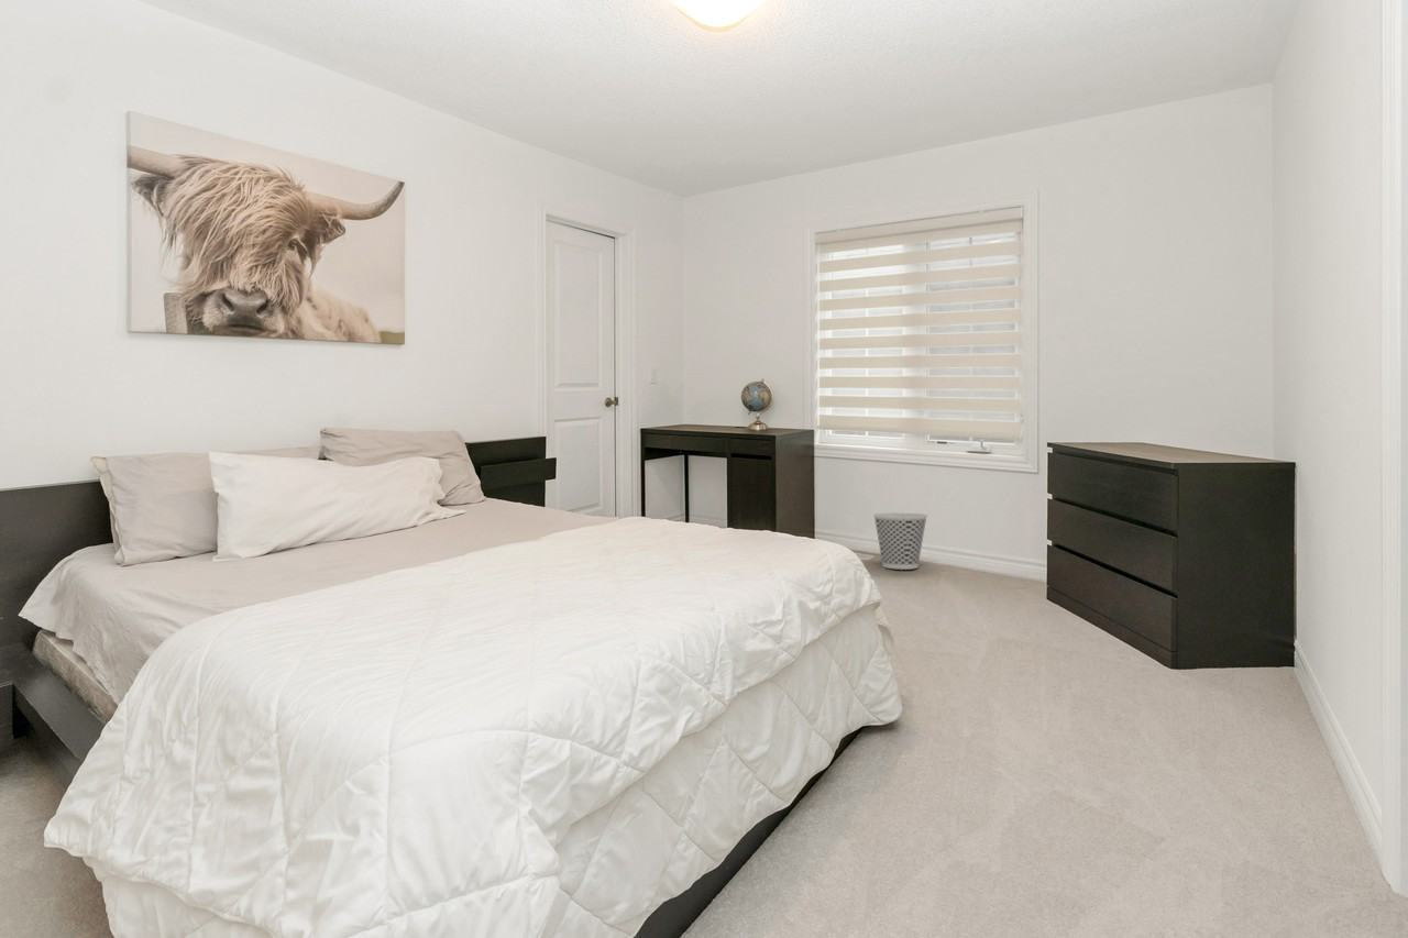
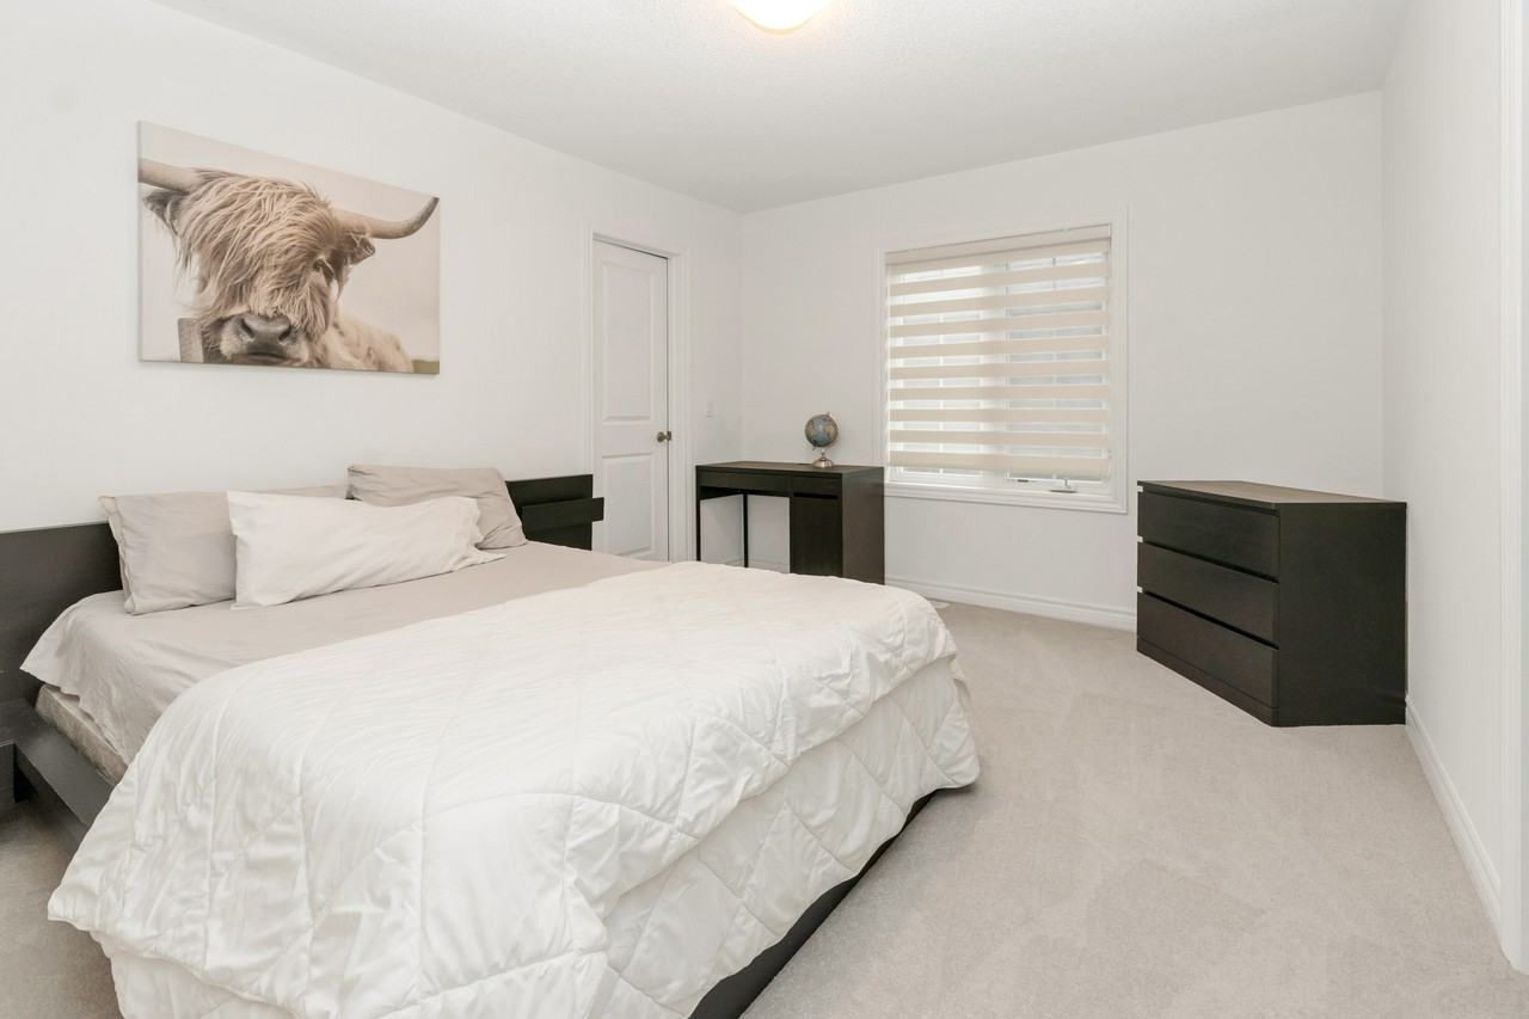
- wastebasket (900, 540)
